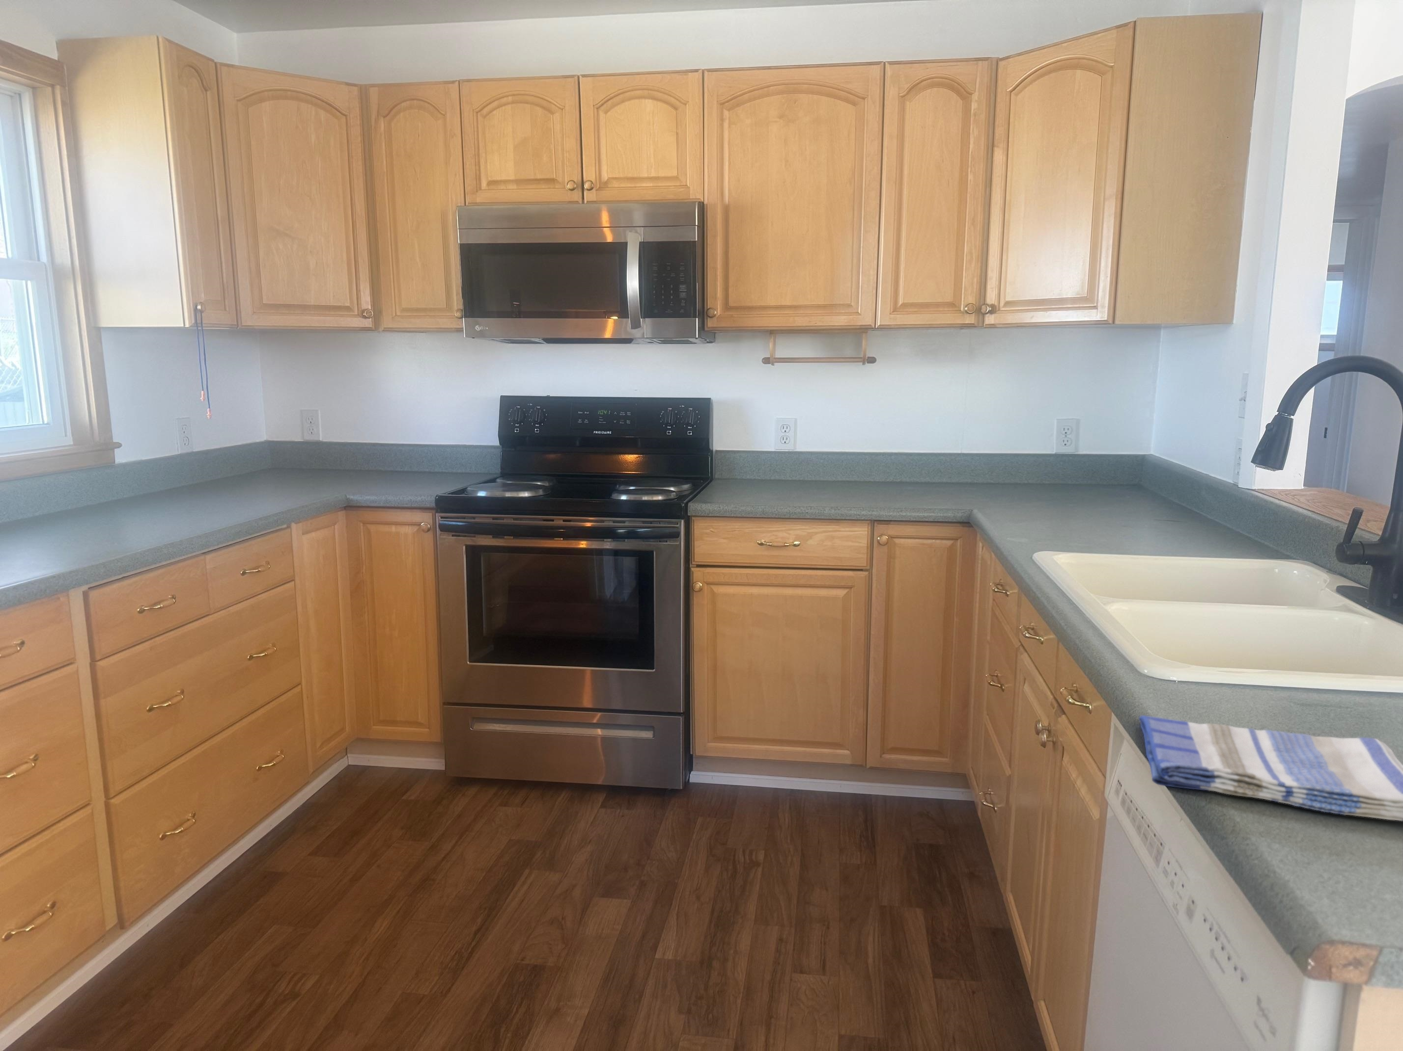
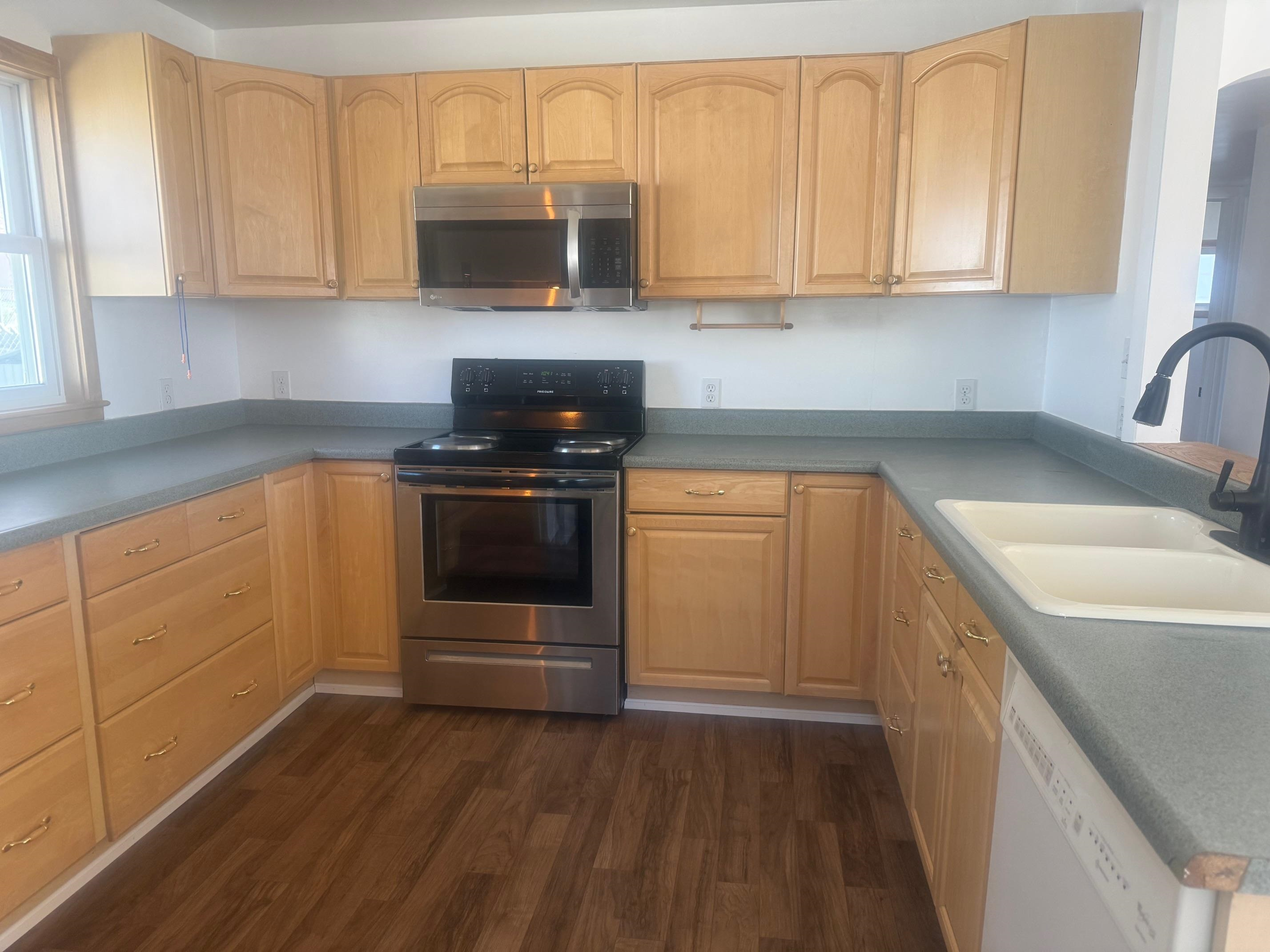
- dish towel (1273, 760)
